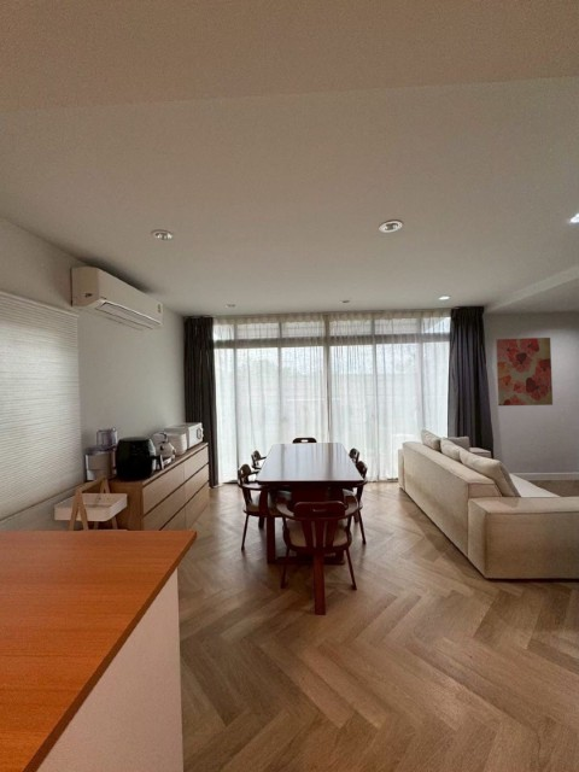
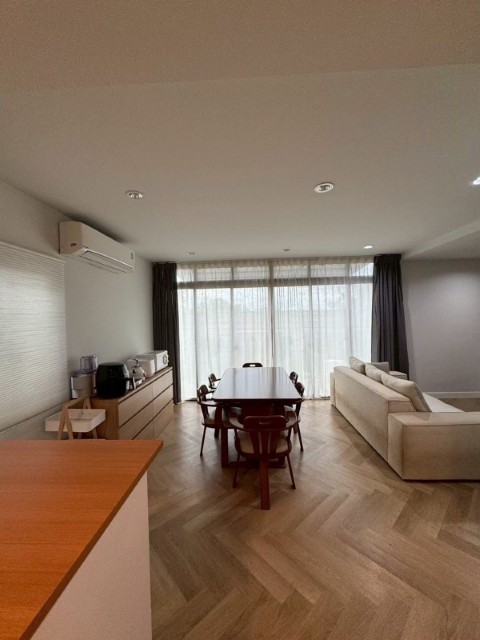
- wall art (524, 372)
